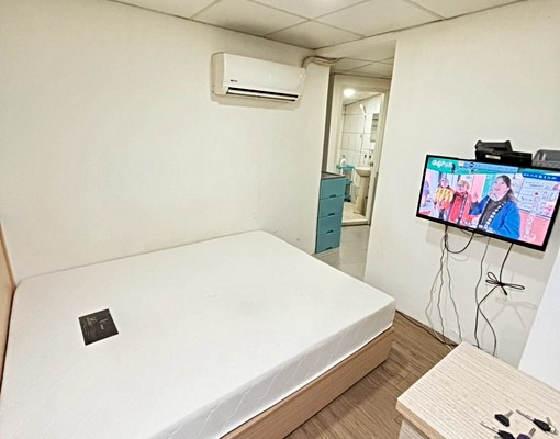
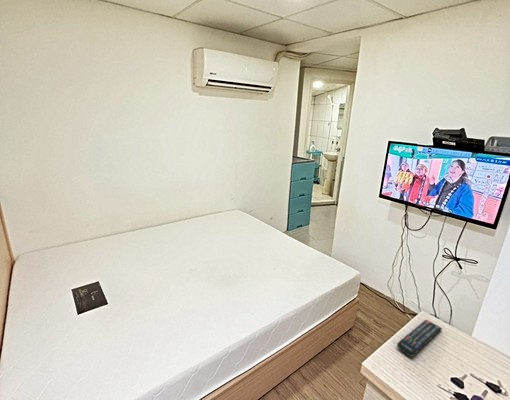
+ remote control (420, 337)
